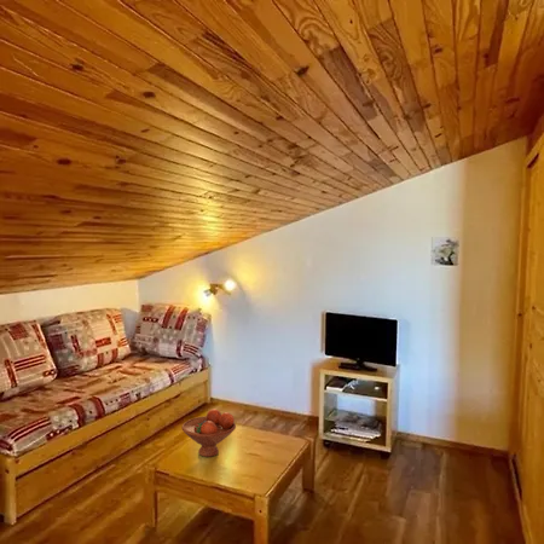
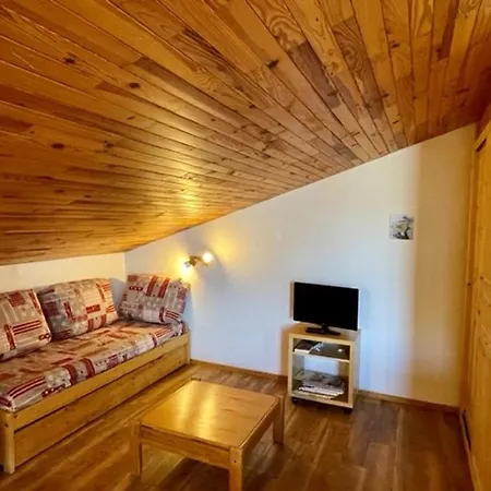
- fruit bowl (208, 433)
